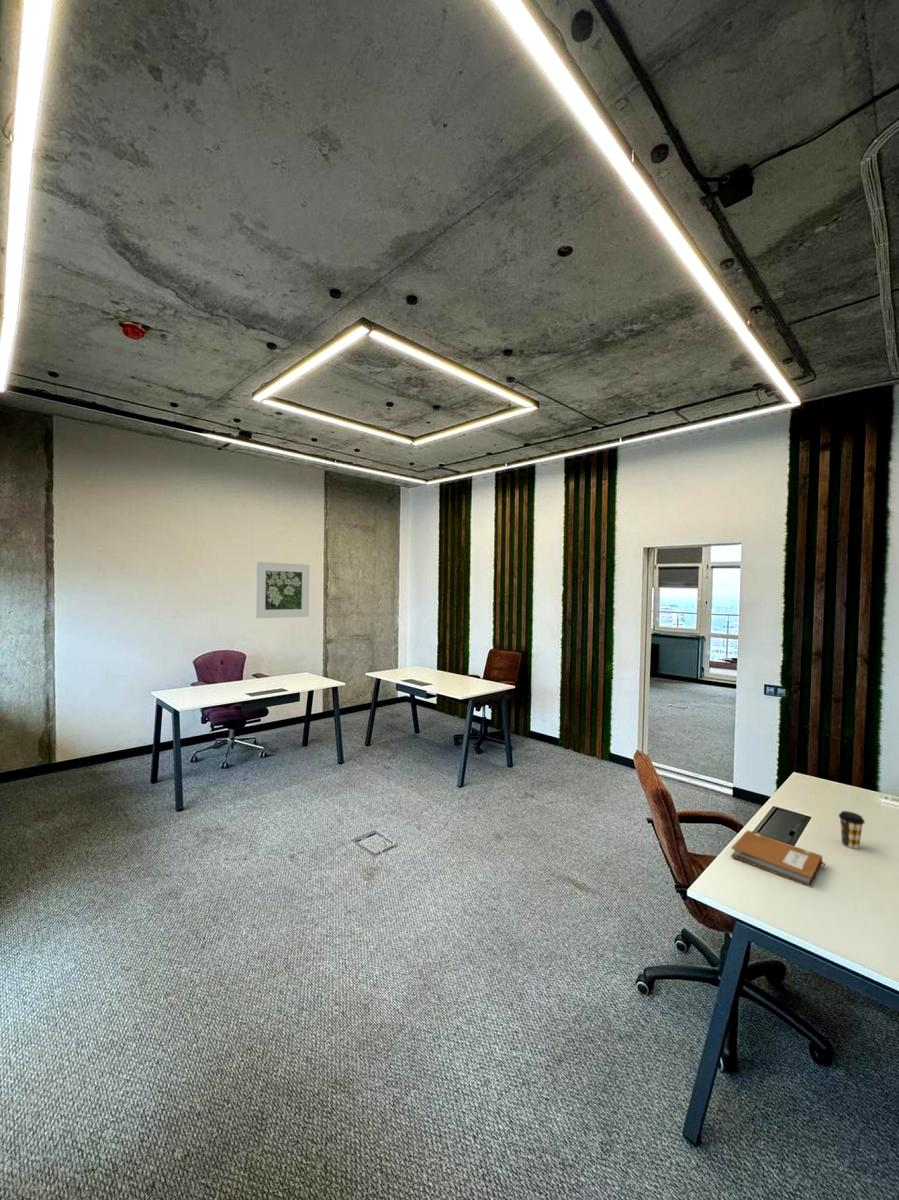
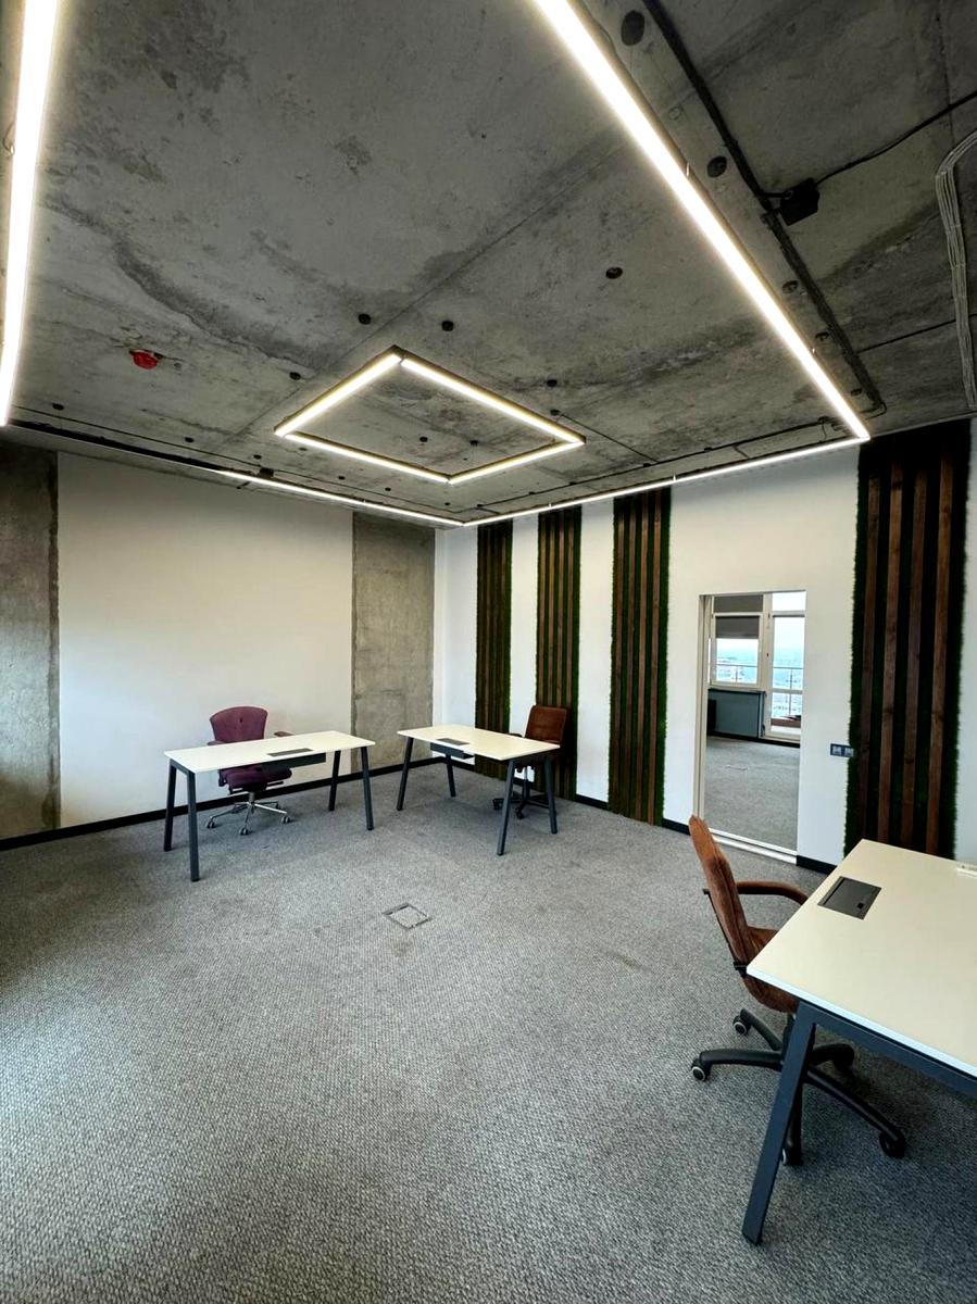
- notebook (778, 856)
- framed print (283, 590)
- coffee cup (851, 830)
